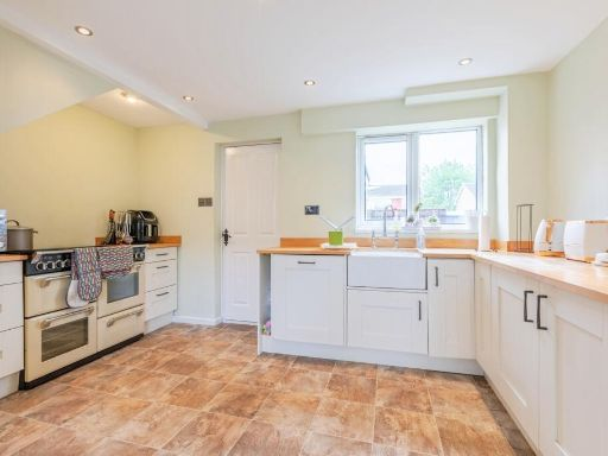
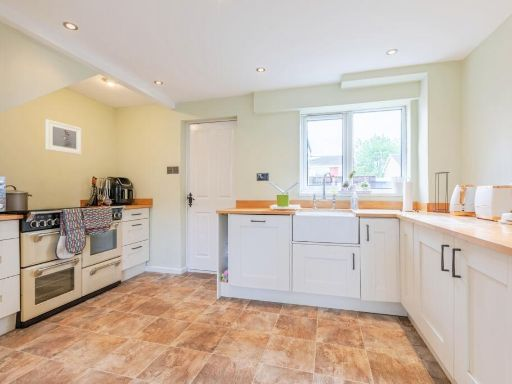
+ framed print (64, 138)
